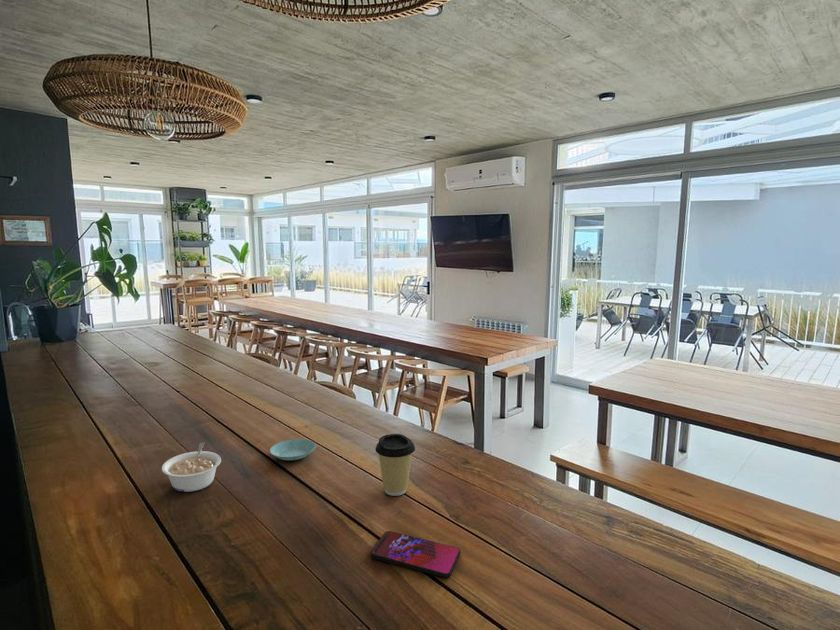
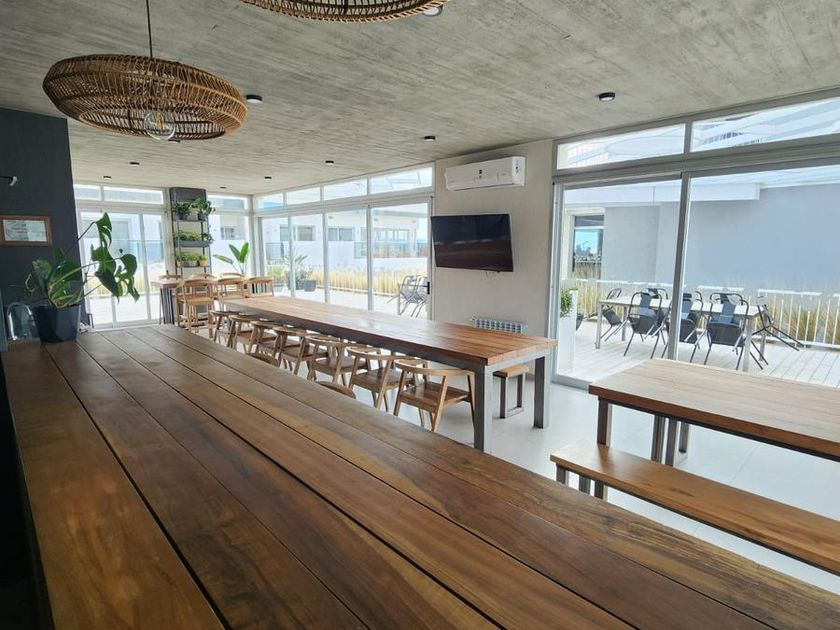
- saucer (293, 451)
- legume (191, 470)
- smartphone (415, 552)
- coffee cup (395, 465)
